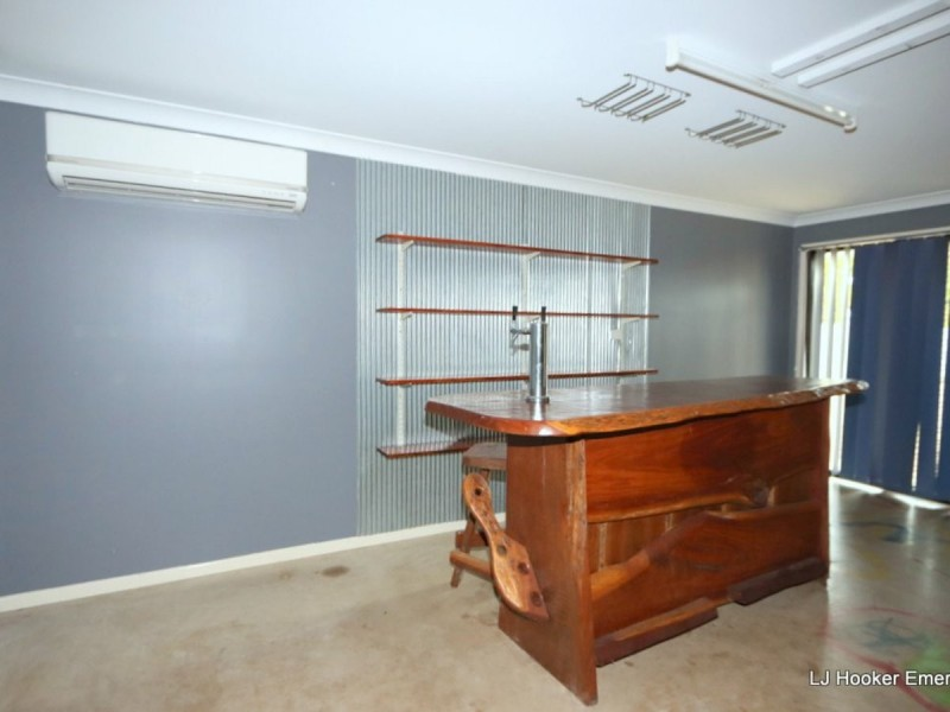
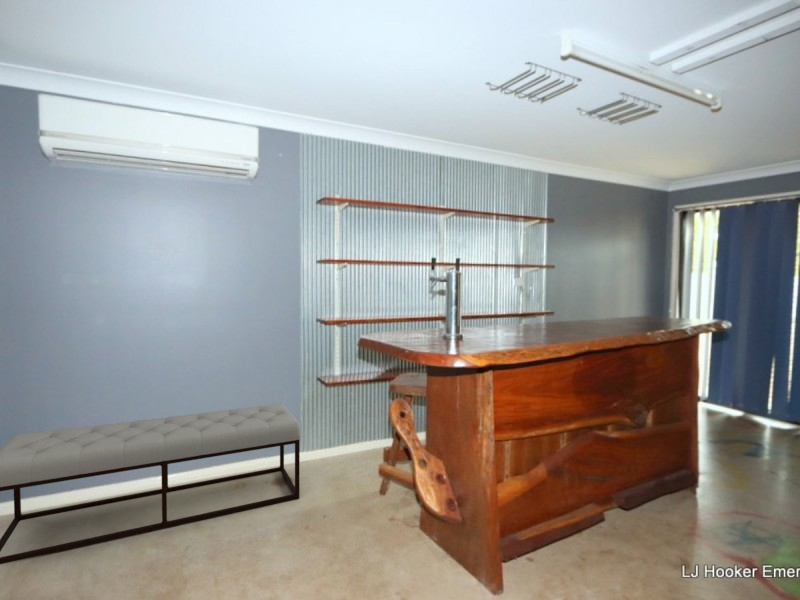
+ bench (164, 467)
